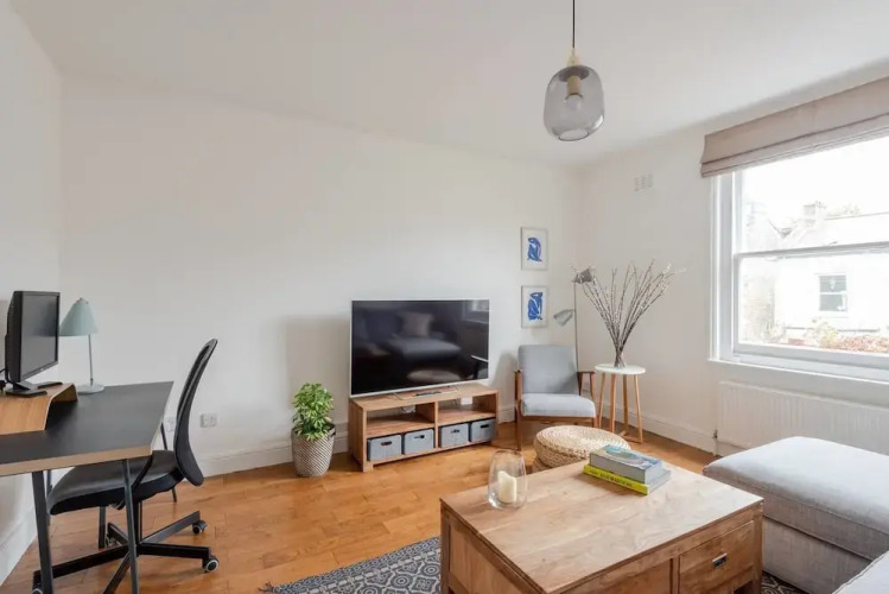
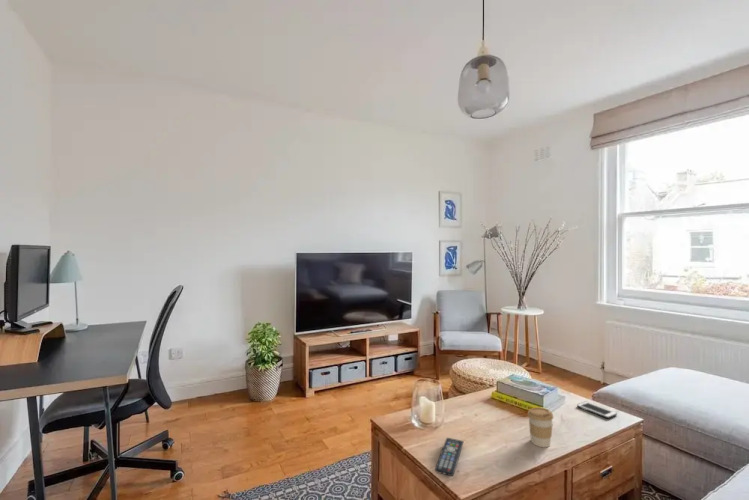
+ coffee cup (540, 426)
+ remote control (450, 454)
+ cell phone (596, 409)
